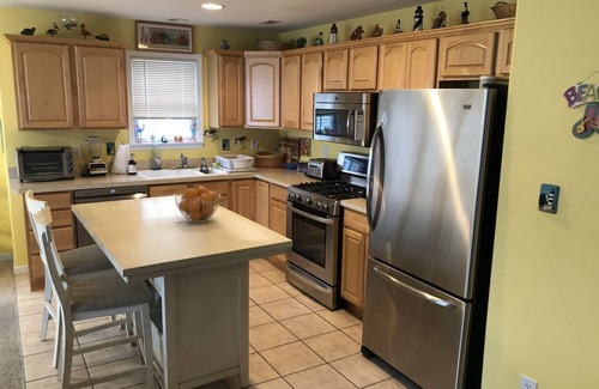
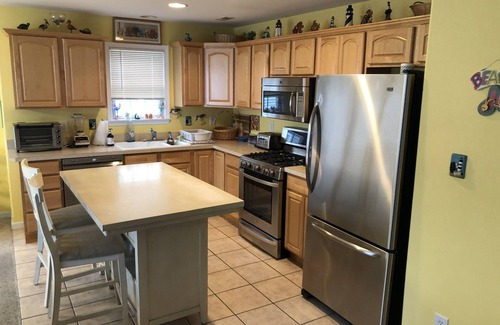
- fruit basket (198, 203)
